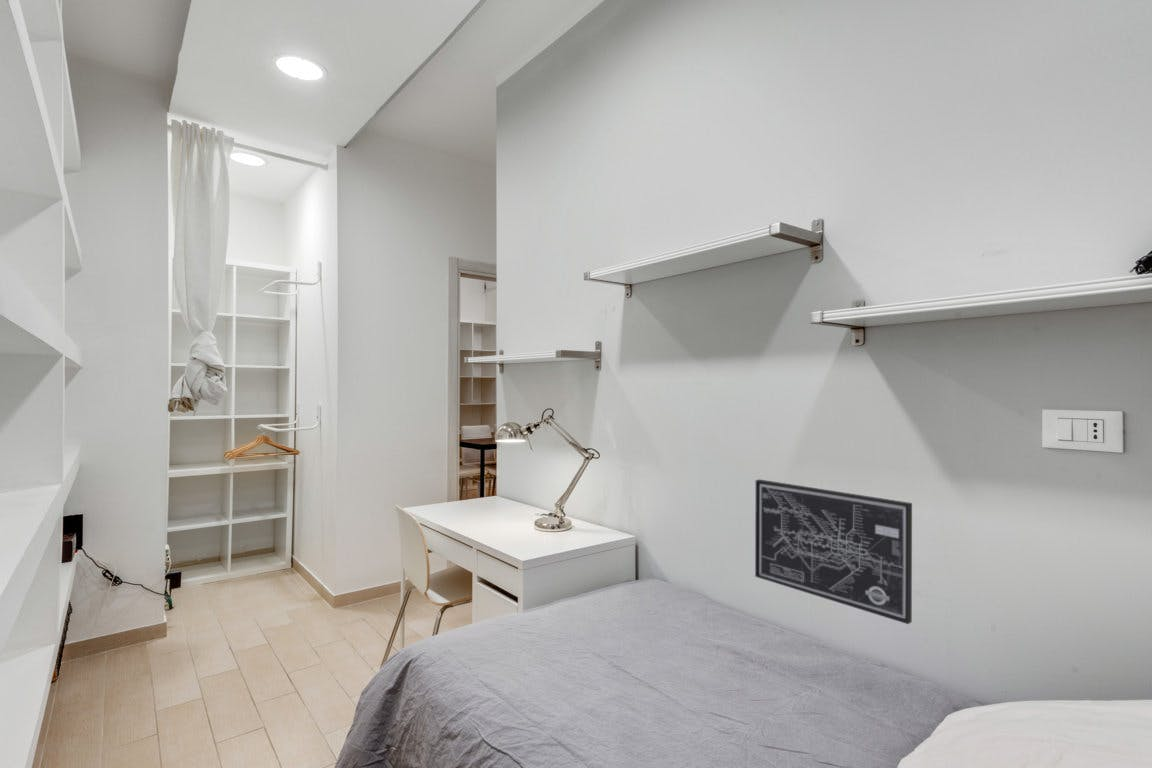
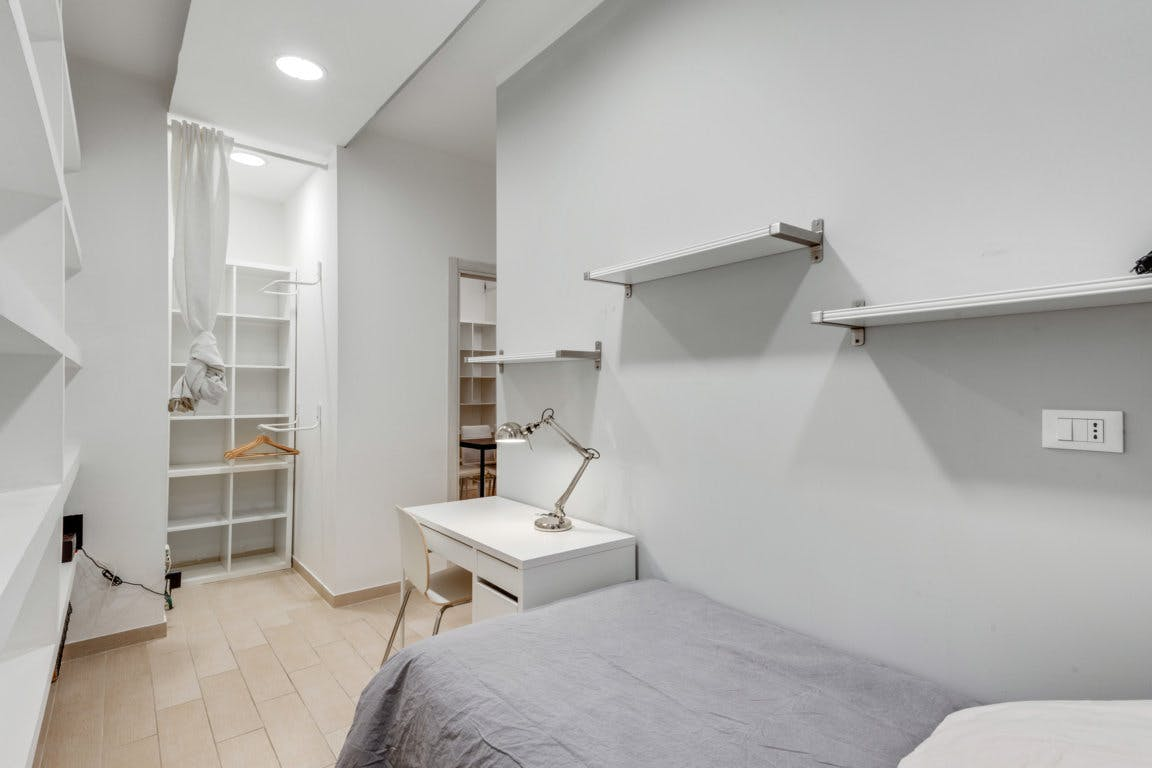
- wall art (825, 543)
